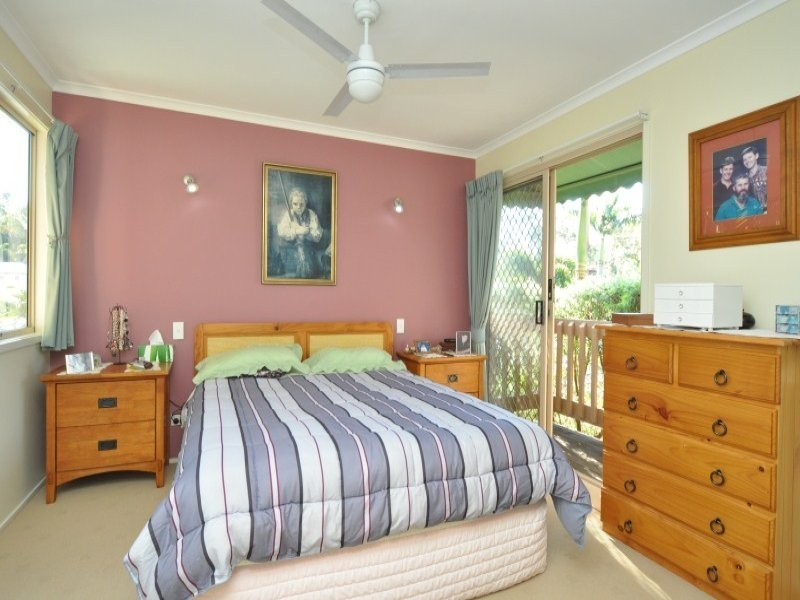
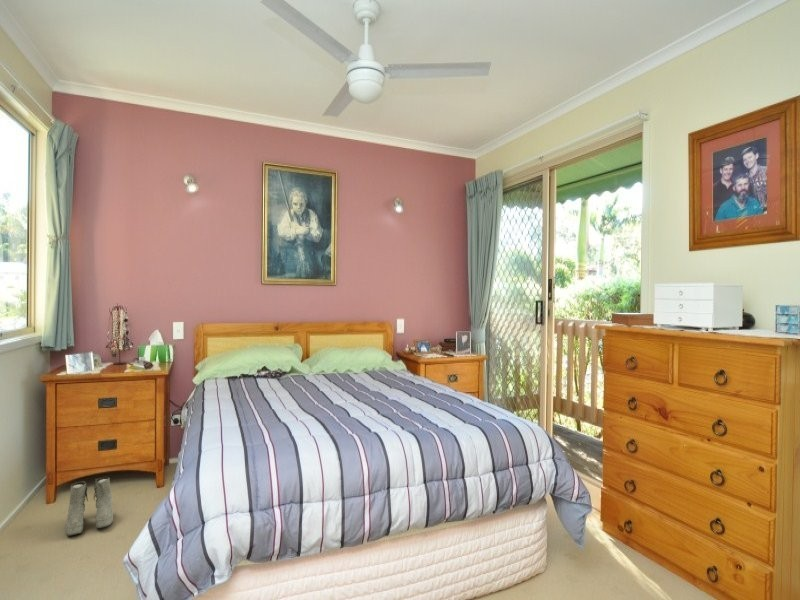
+ boots (87, 500)
